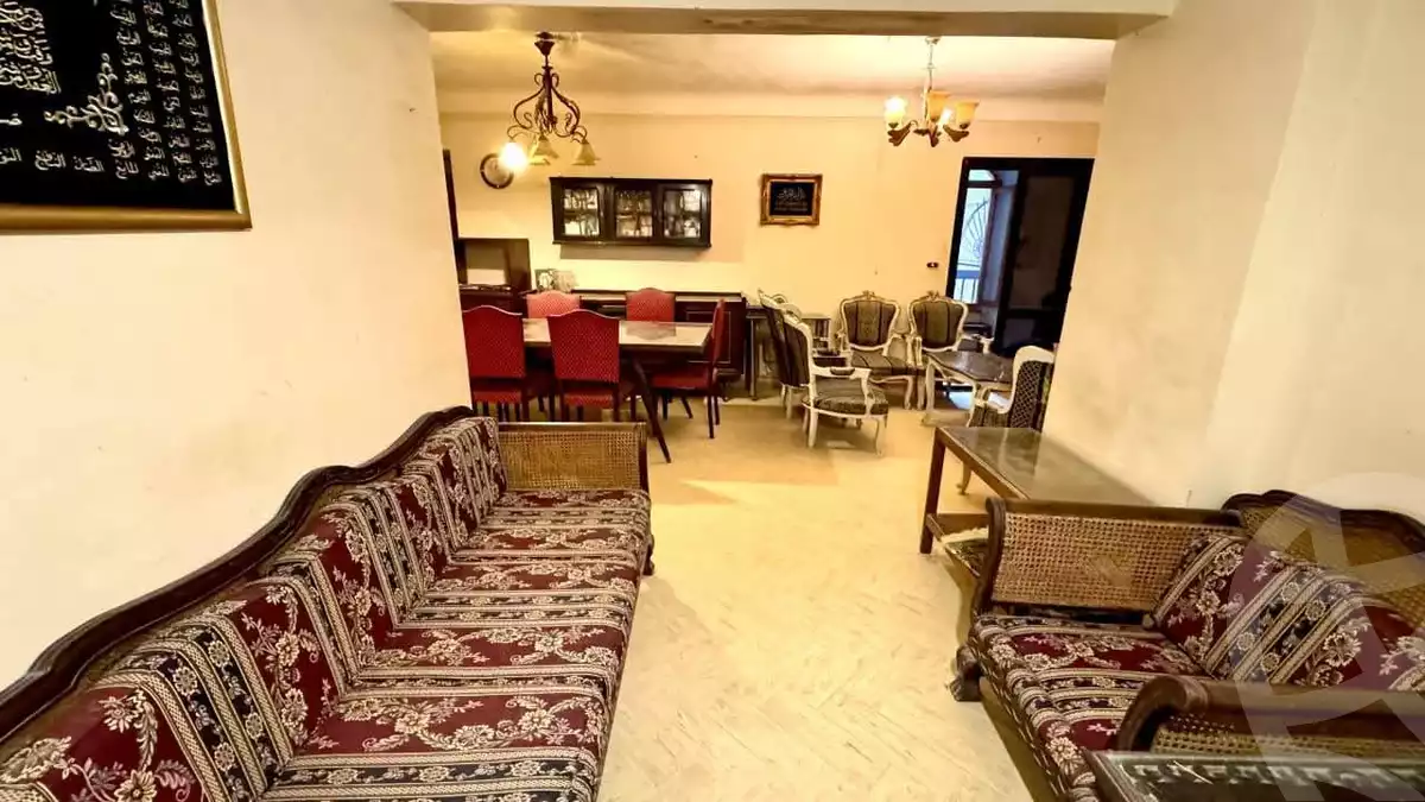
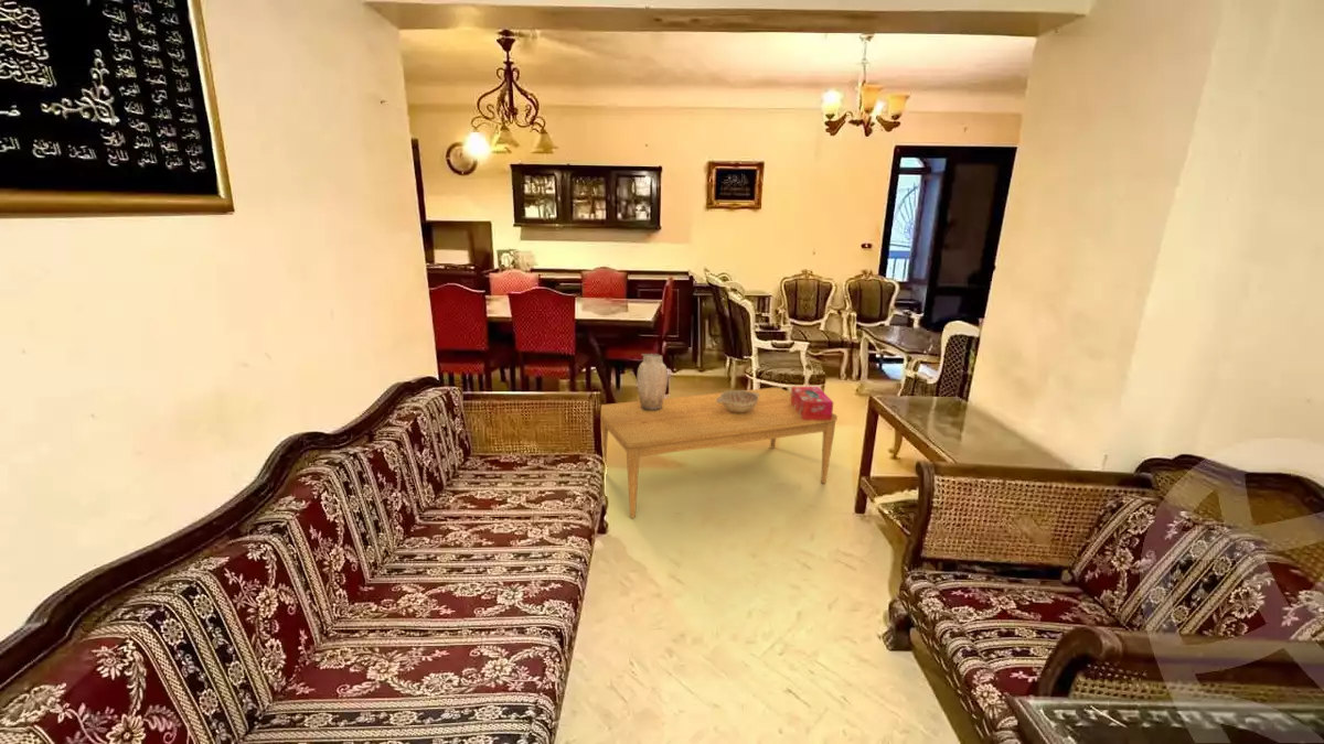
+ decorative bowl (738, 402)
+ coffee table (713, 444)
+ tissue box (811, 402)
+ vase (652, 380)
